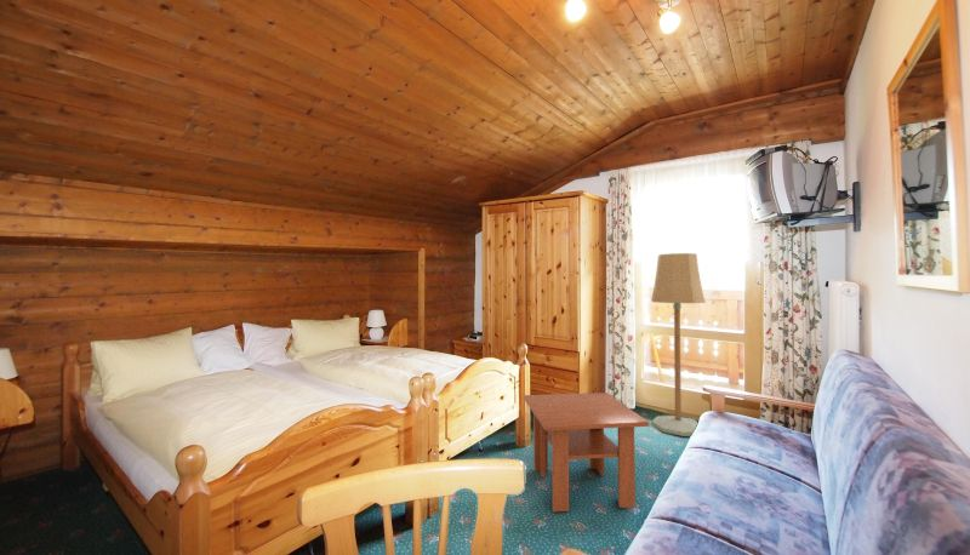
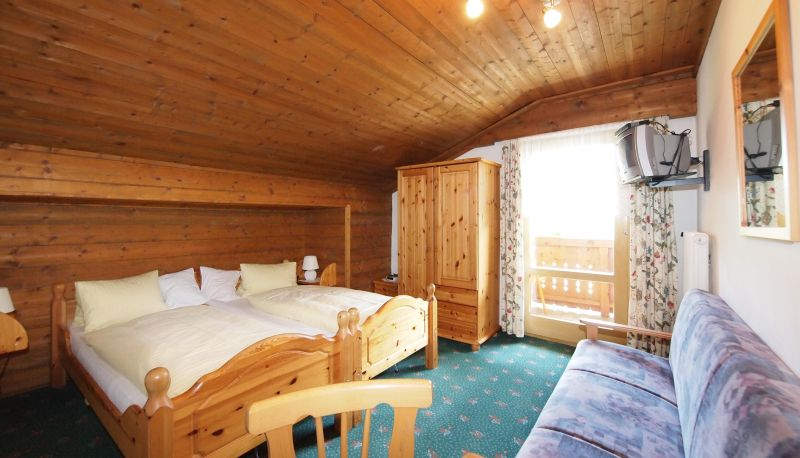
- coffee table (580, 447)
- floor lamp (677, 341)
